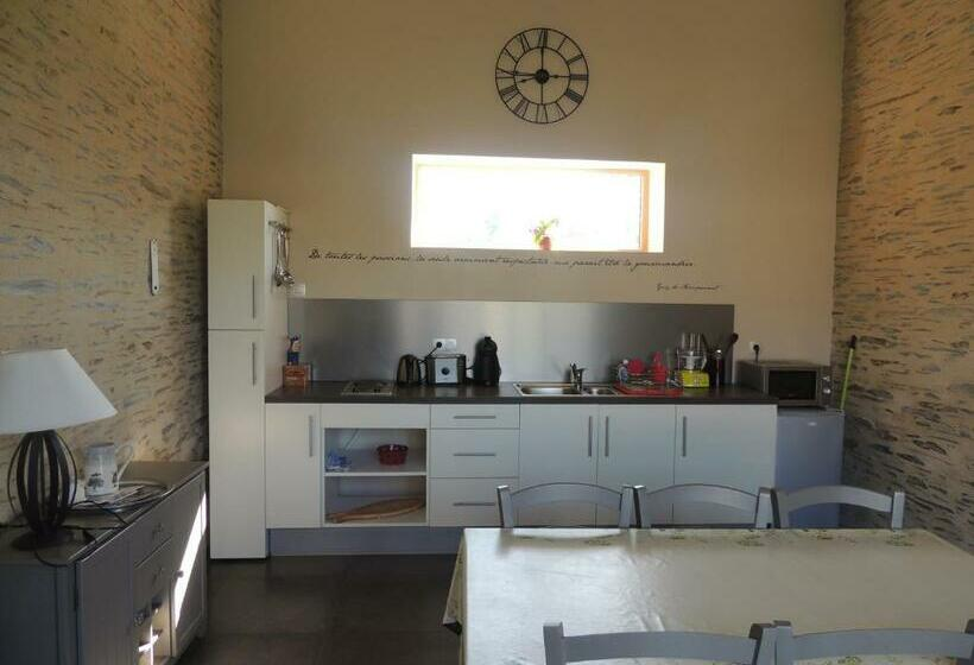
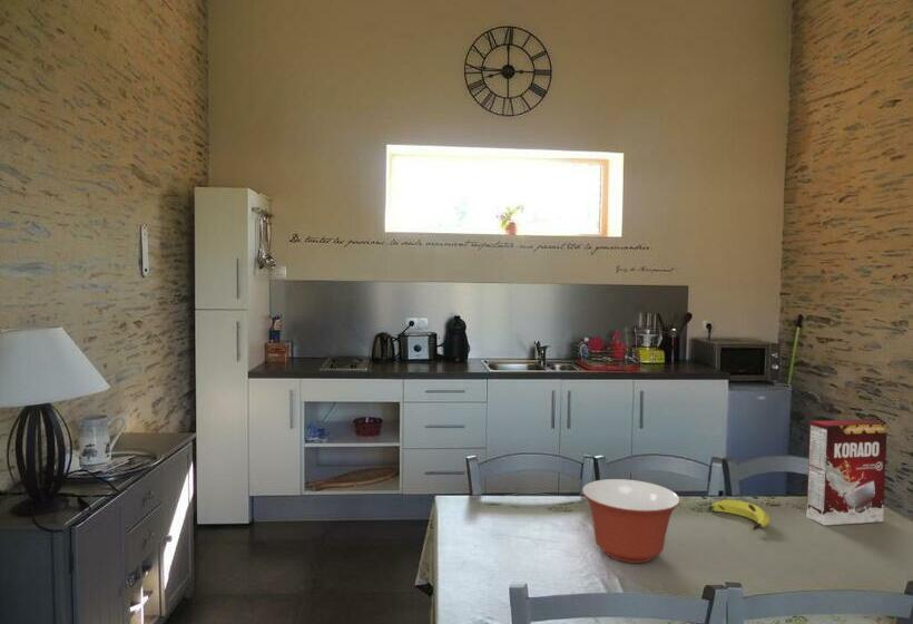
+ cereal box (846, 470)
+ mixing bowl (629, 523)
+ banana (737, 513)
